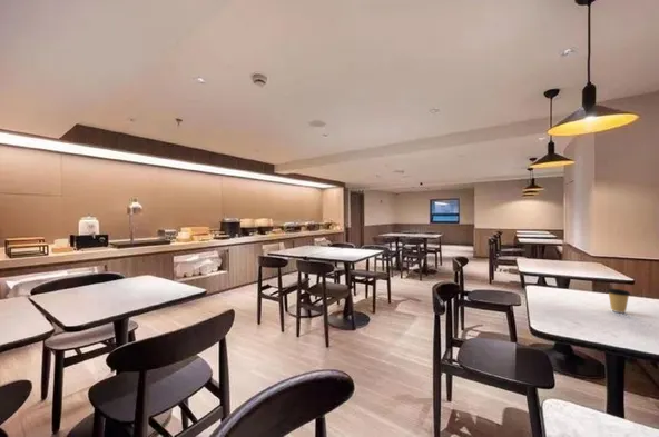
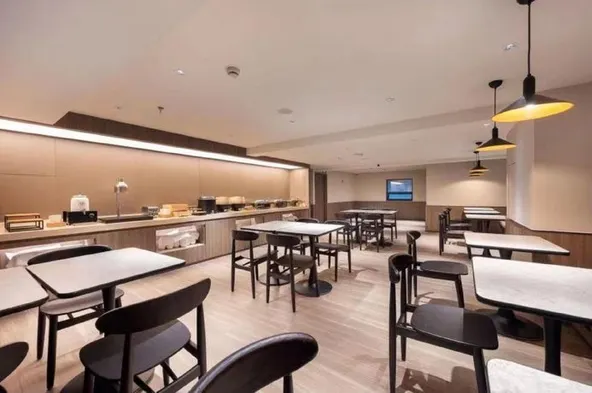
- coffee cup (618, 300)
